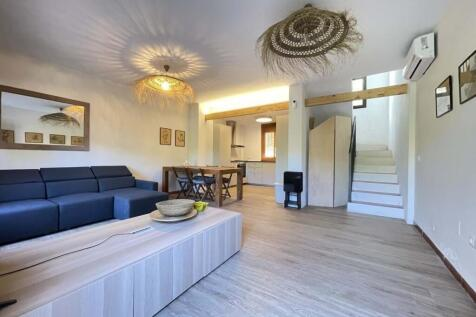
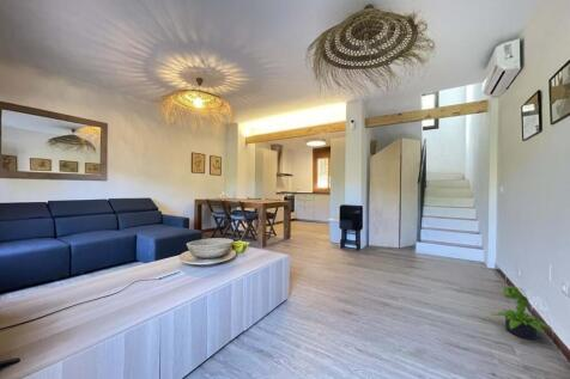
+ potted plant (521, 310)
